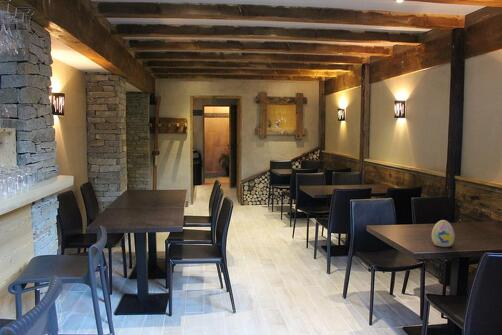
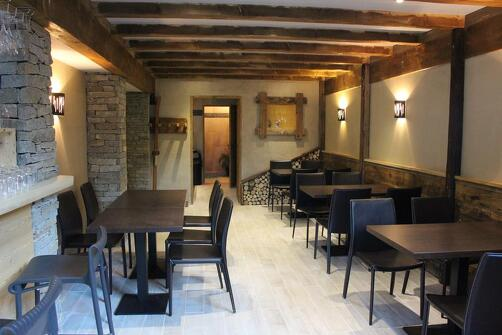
- decorative egg (443, 232)
